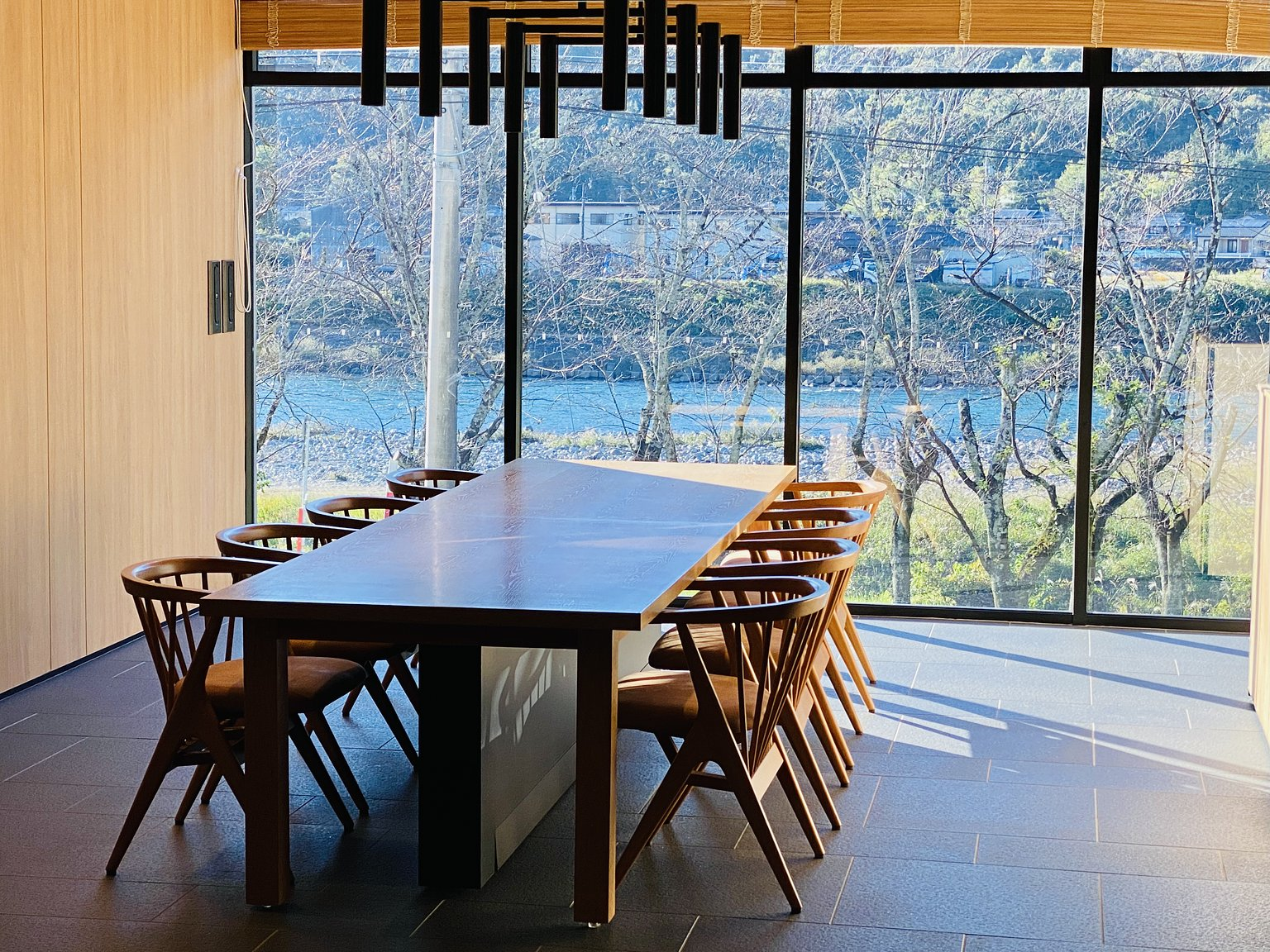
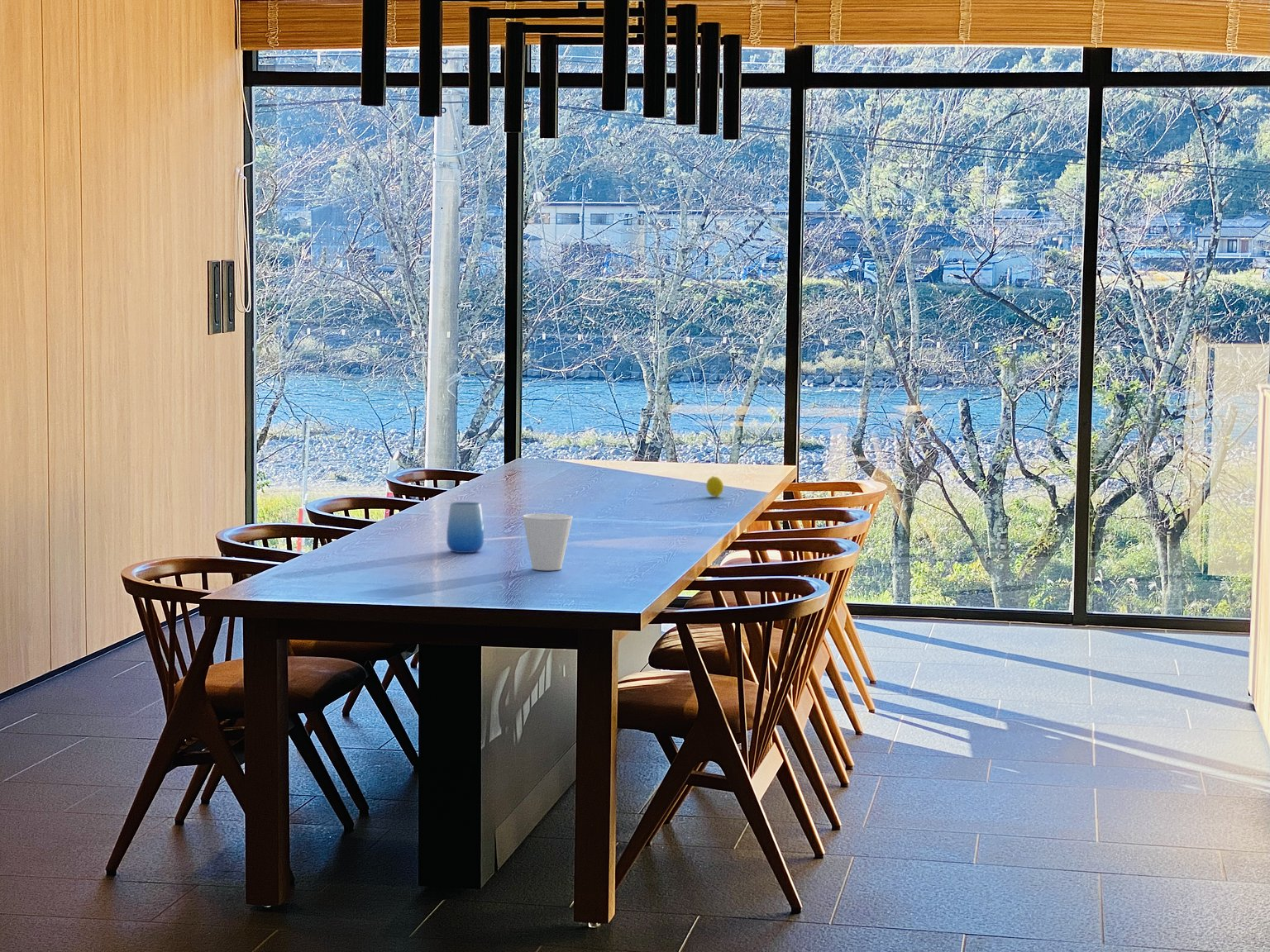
+ fruit (714, 486)
+ cup (547, 542)
+ cup (465, 526)
